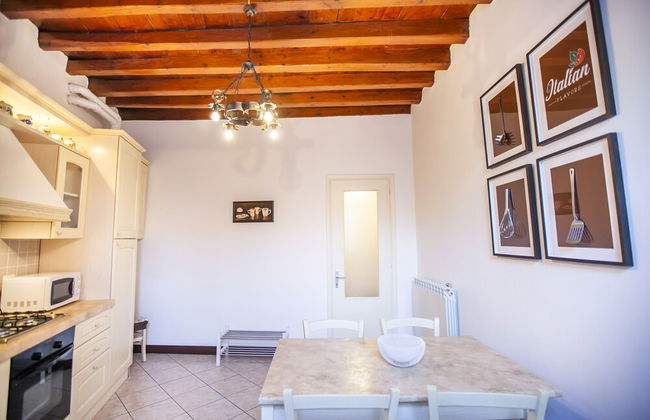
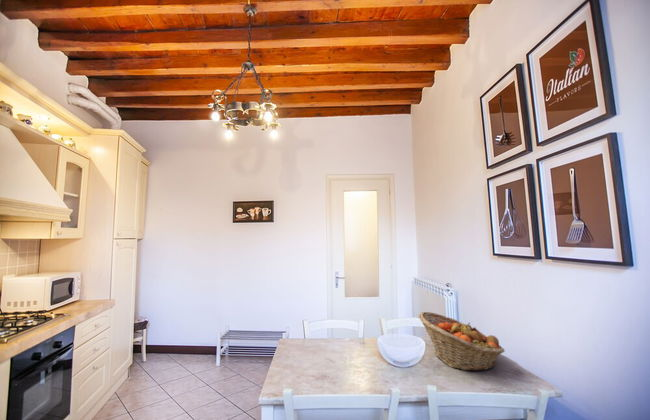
+ fruit basket (458, 337)
